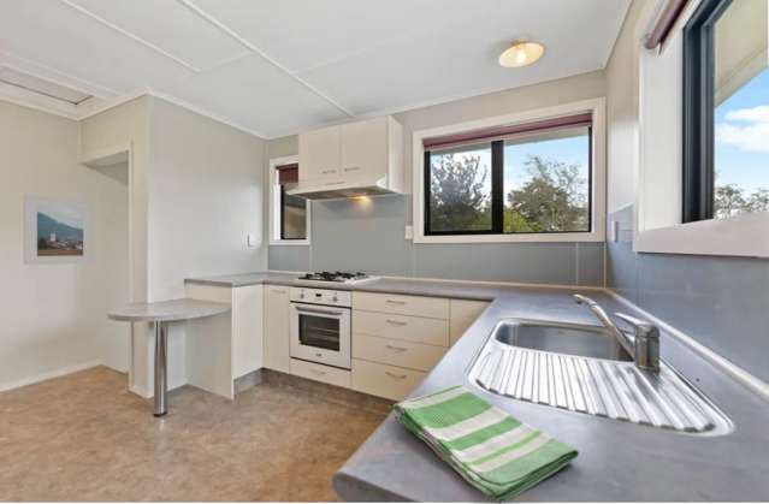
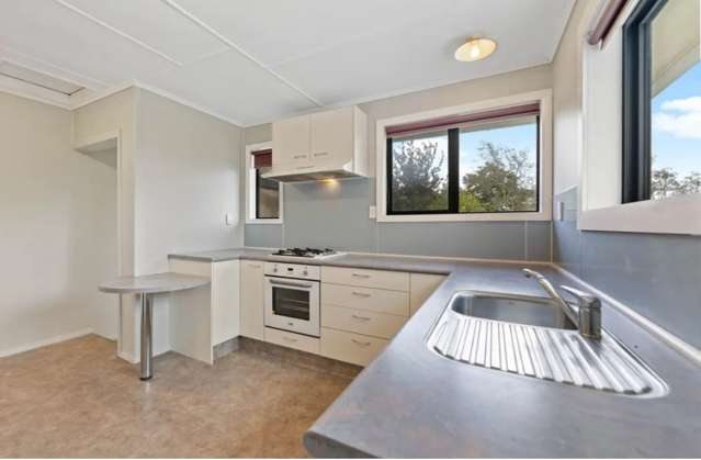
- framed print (60, 231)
- dish towel (473, 427)
